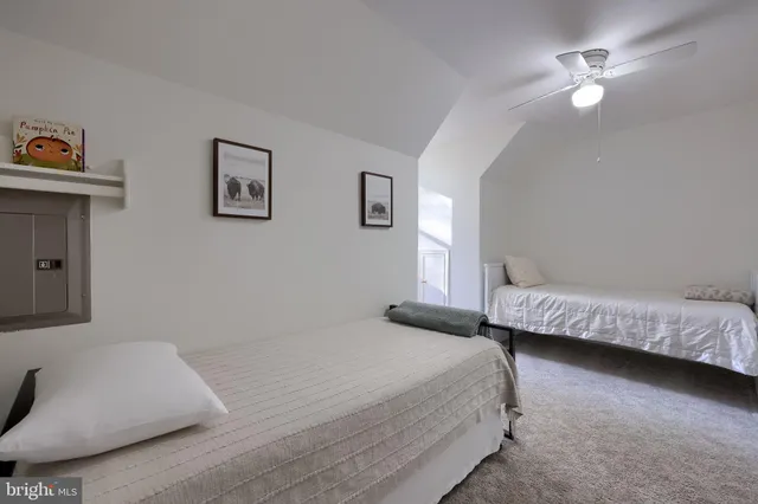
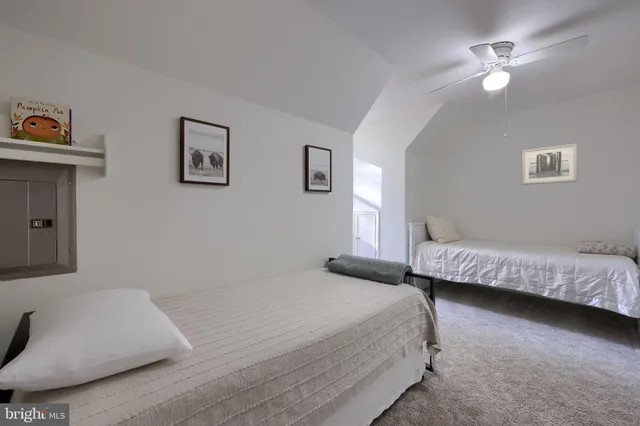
+ wall art (548, 165)
